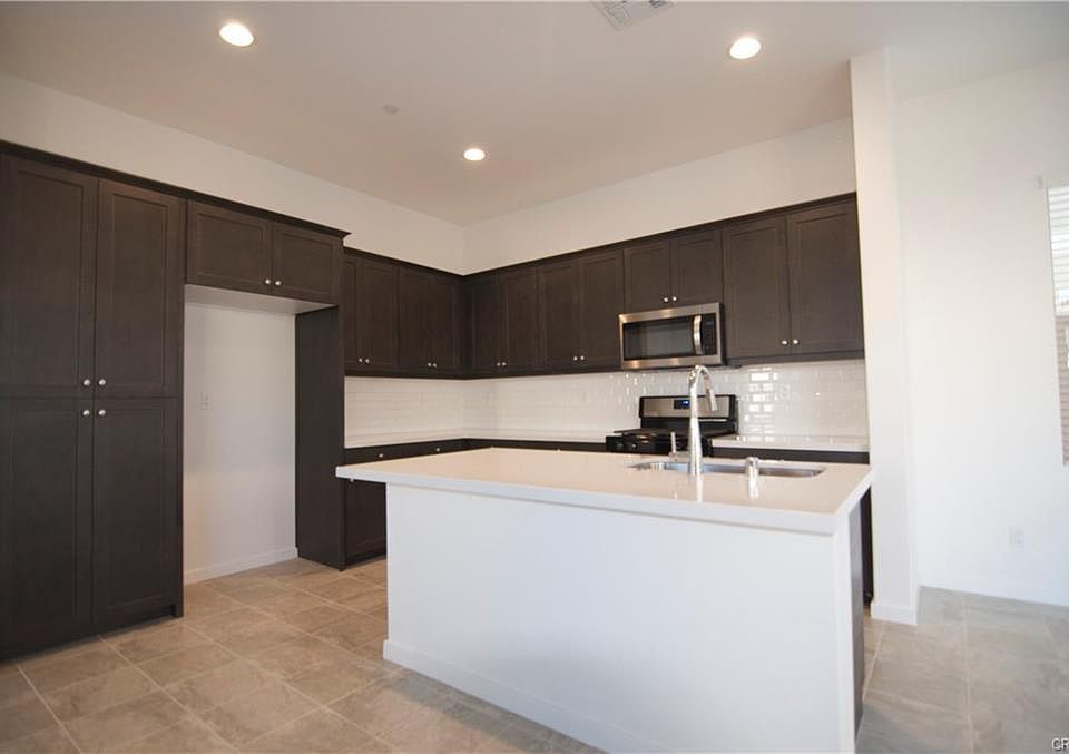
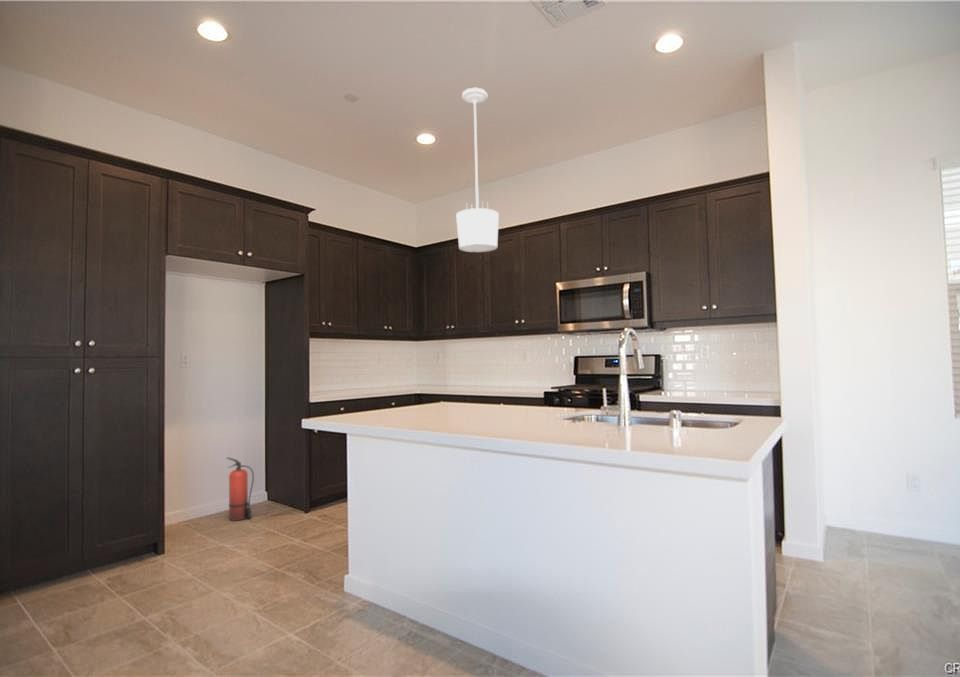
+ pendant light (476, 170)
+ fire extinguisher (240, 487)
